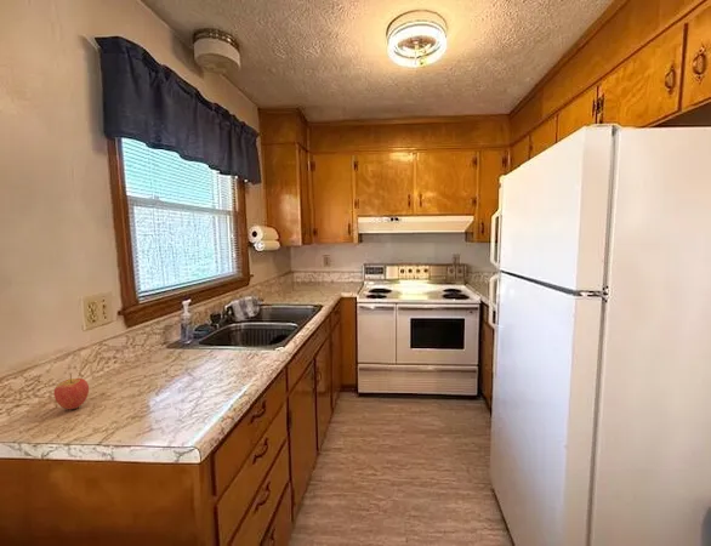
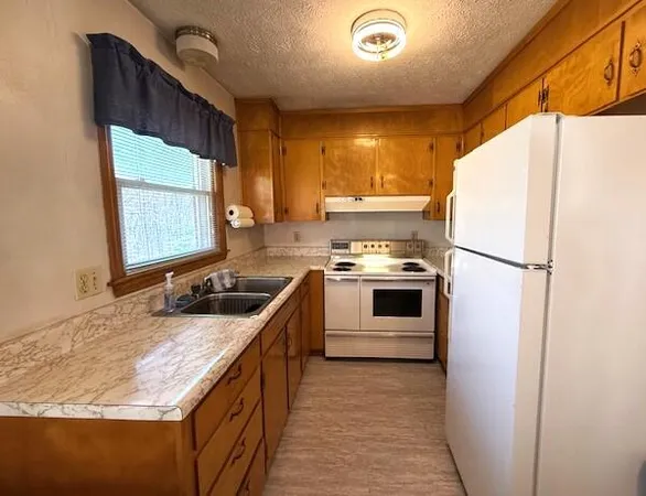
- fruit (72, 391)
